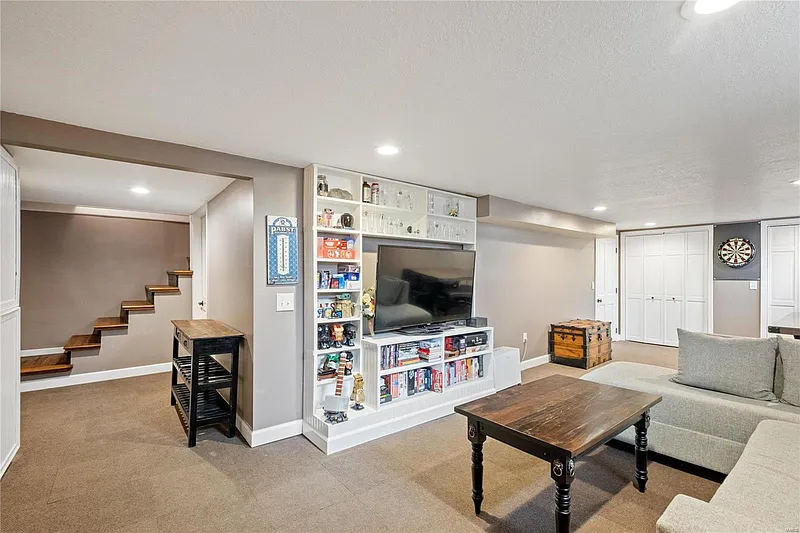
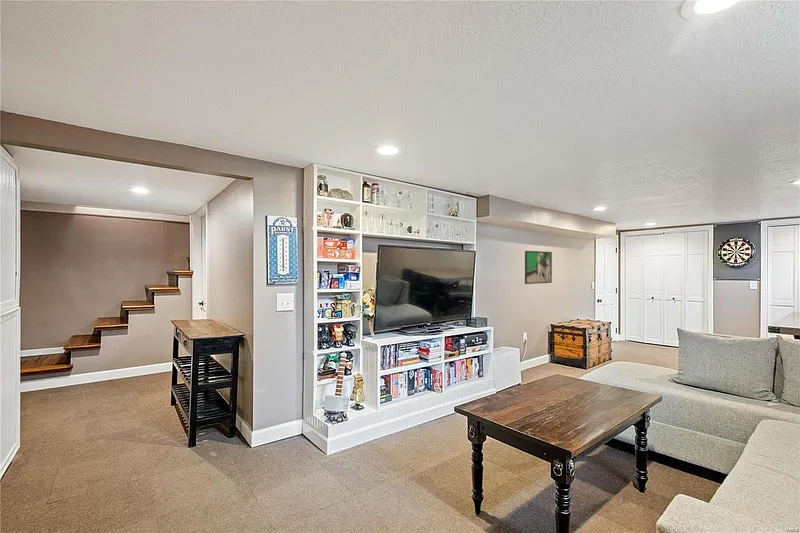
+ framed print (538, 267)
